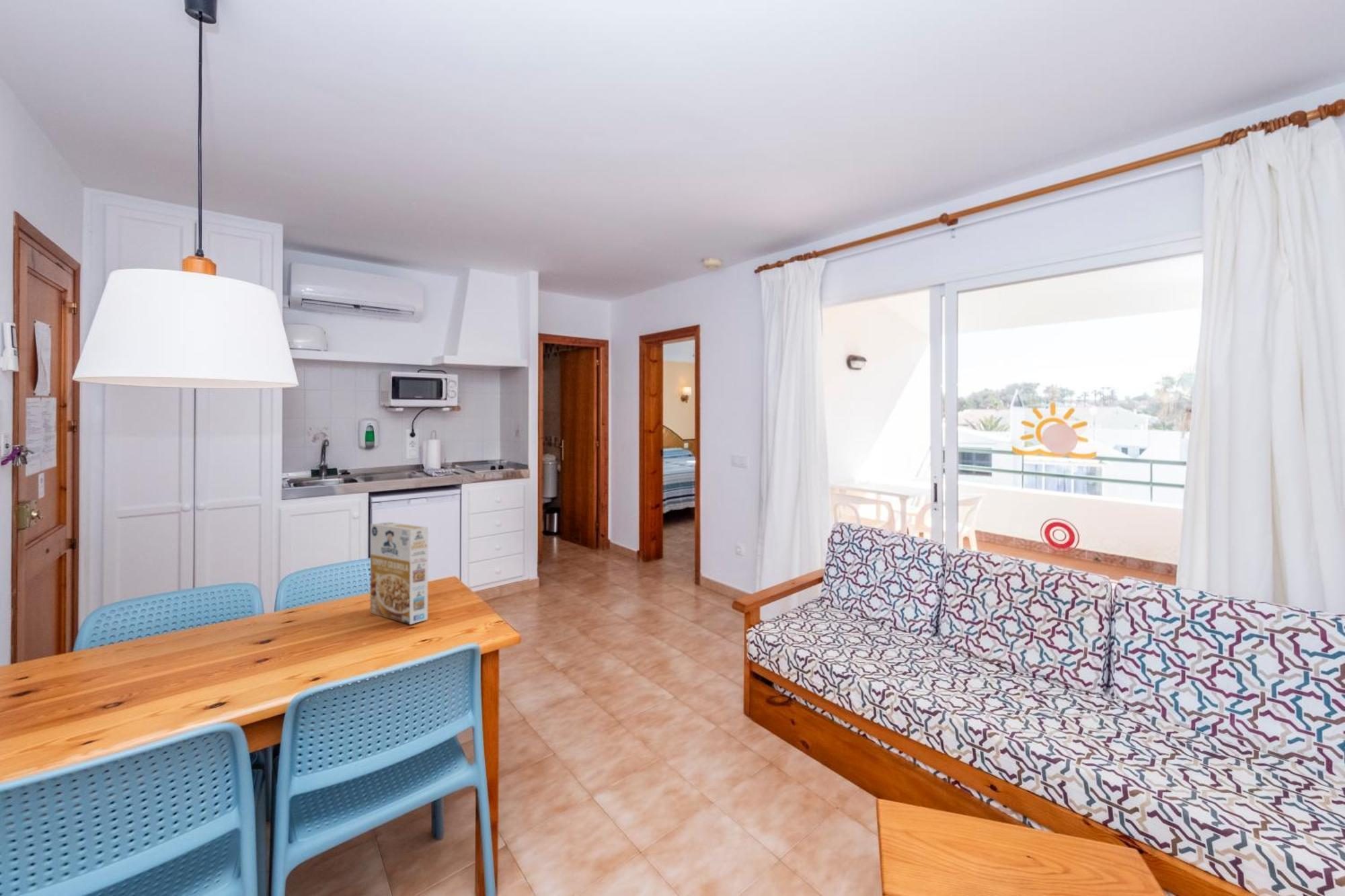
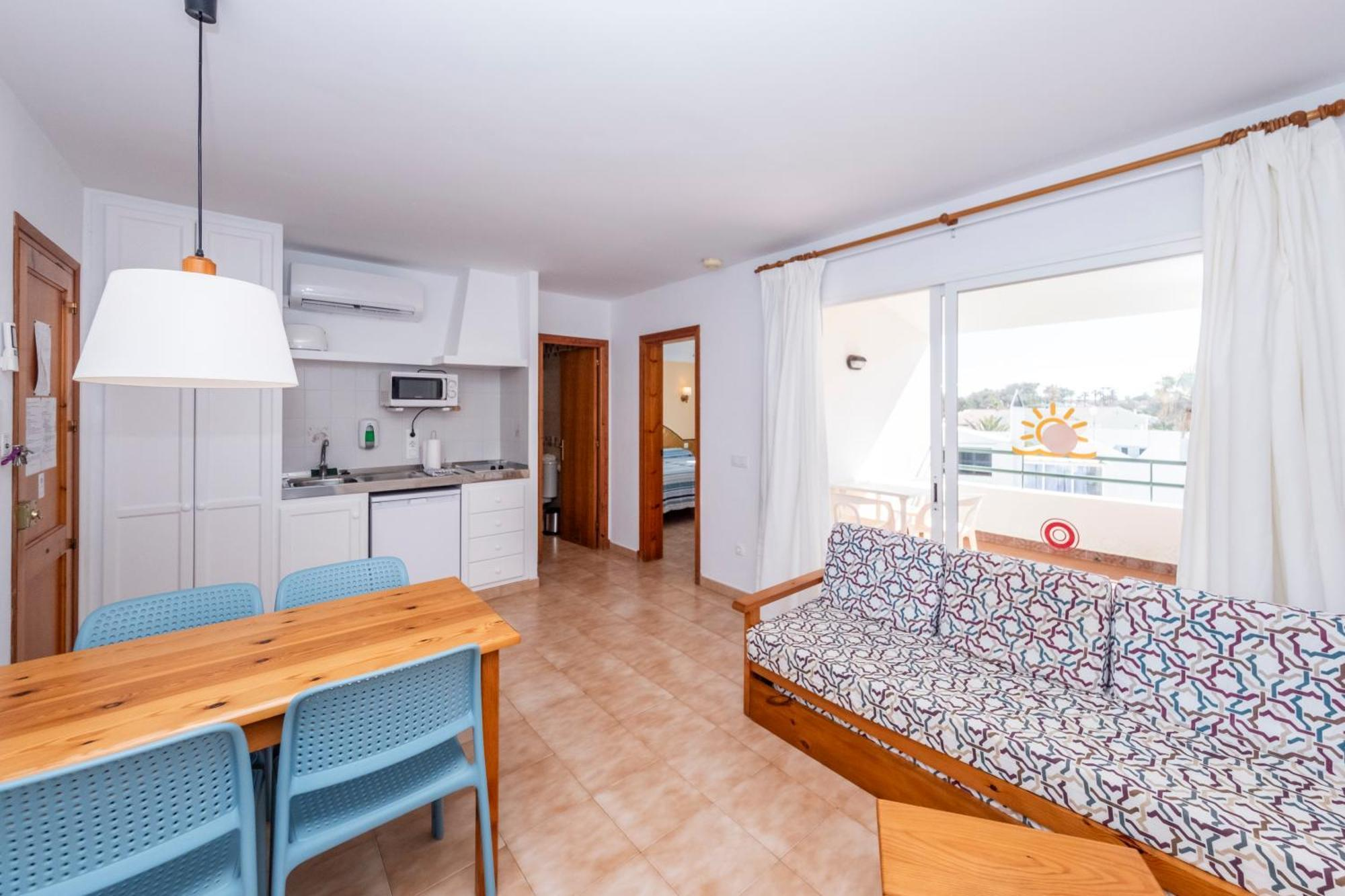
- cereal box (398, 571)
